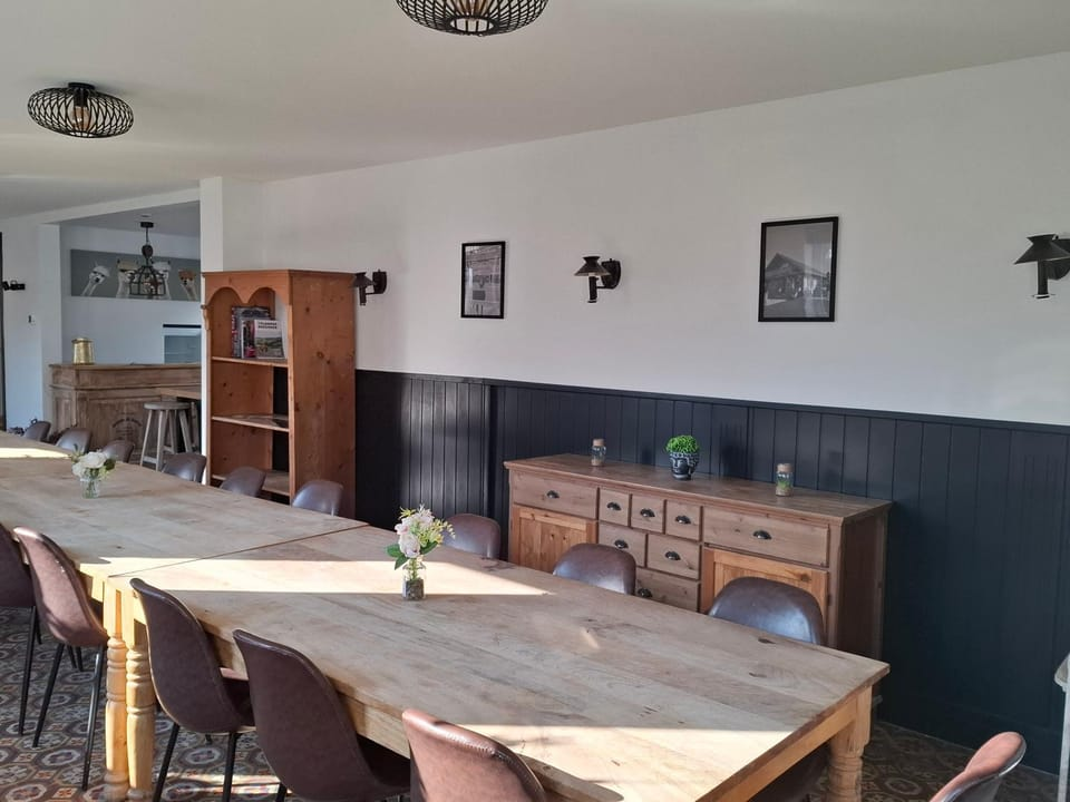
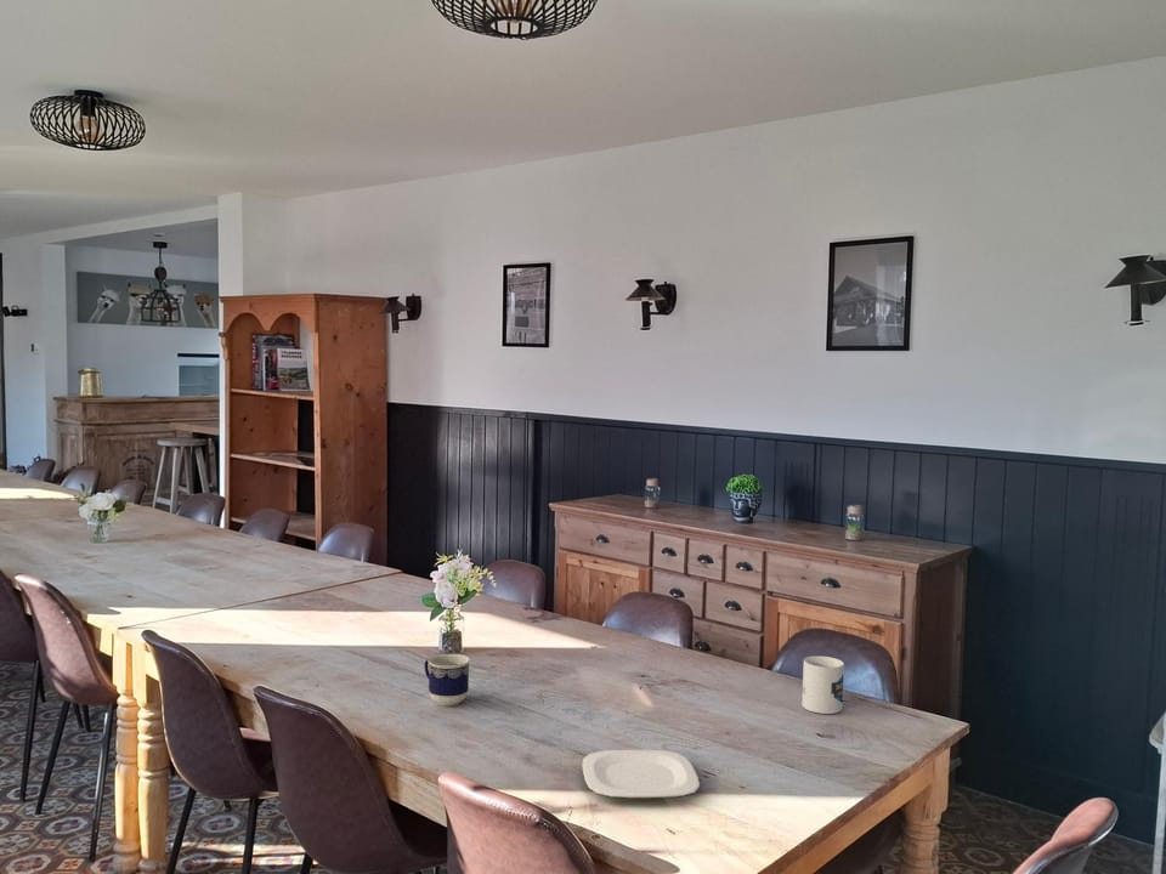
+ mug (826, 682)
+ plate (639, 774)
+ cup (443, 679)
